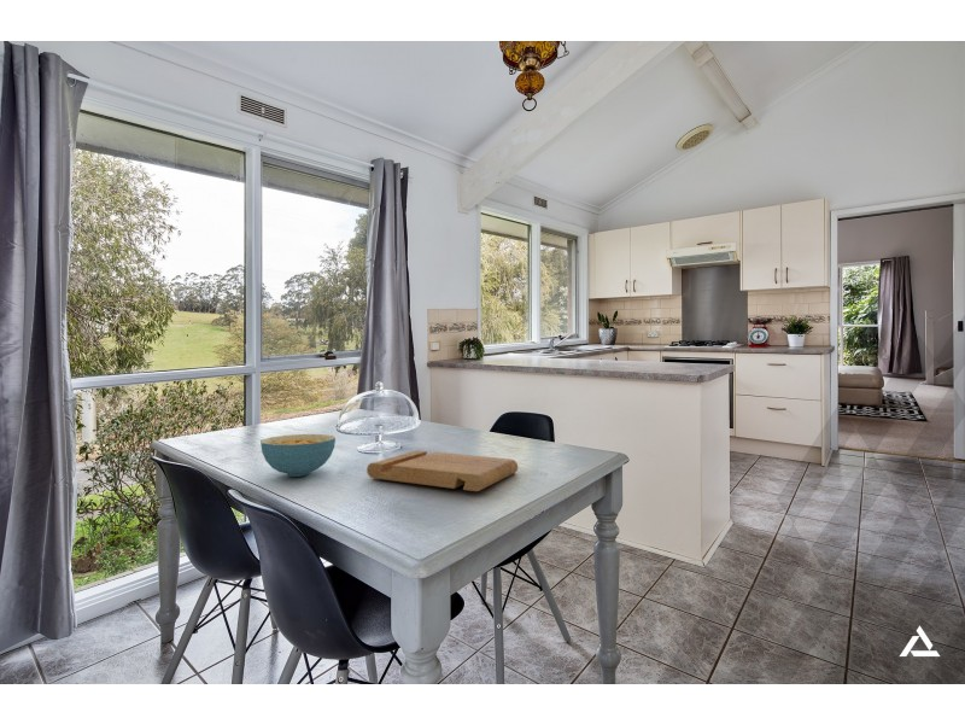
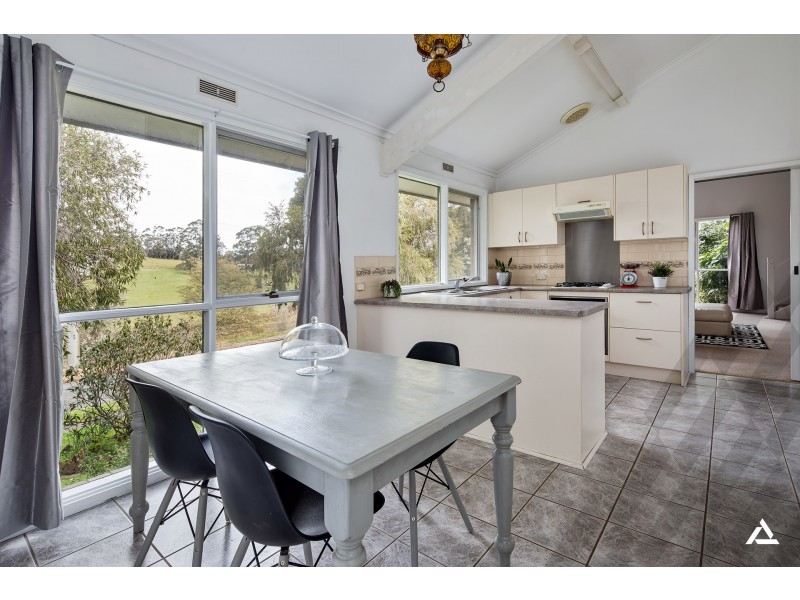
- cutting board (443, 468)
- cereal bowl (298, 456)
